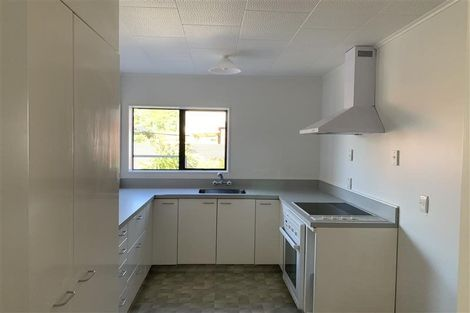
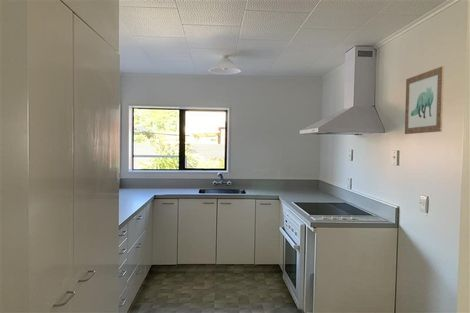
+ wall art (422, 103)
